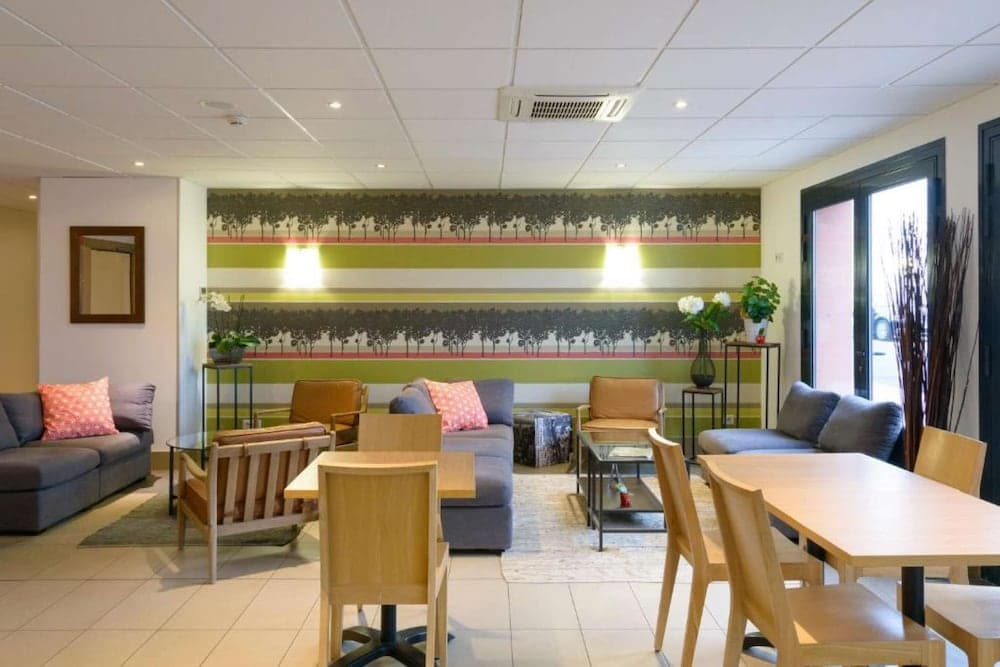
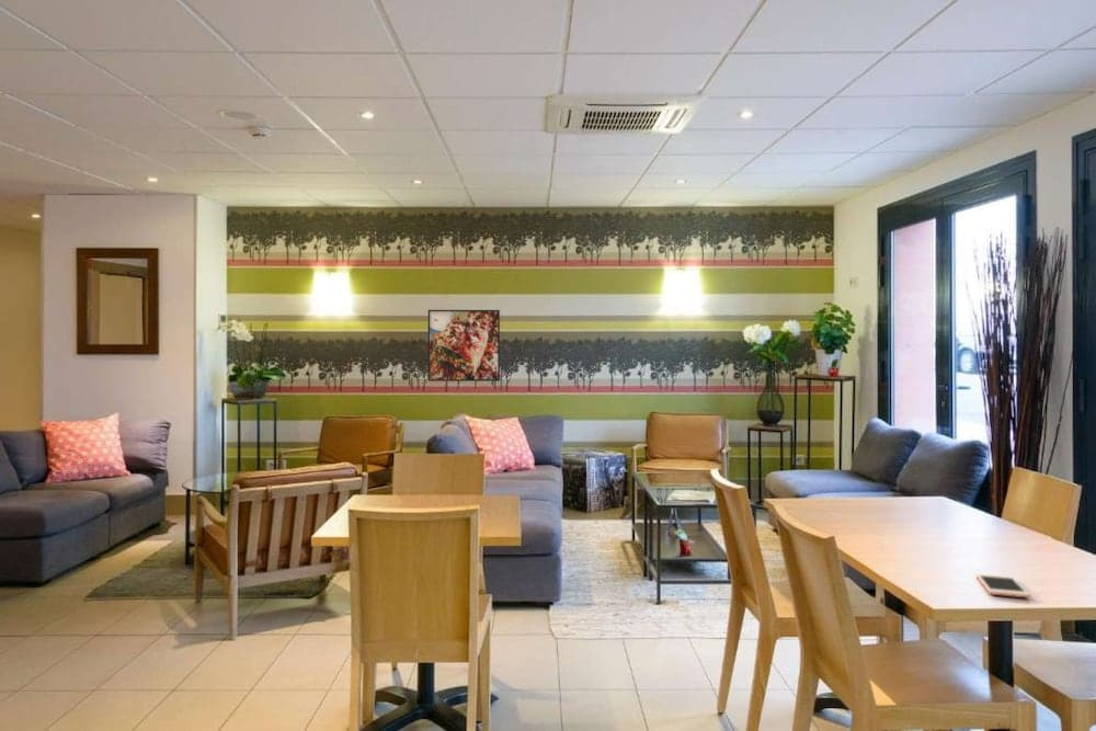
+ cell phone (1001, 584)
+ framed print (464, 345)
